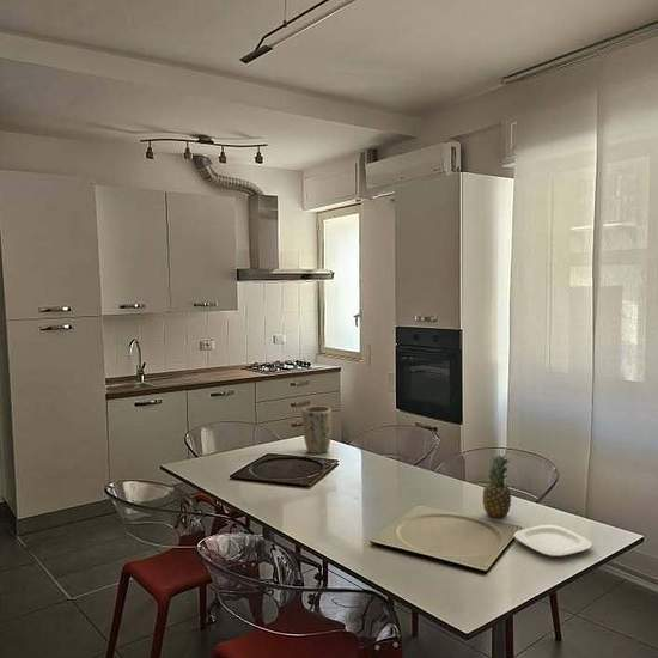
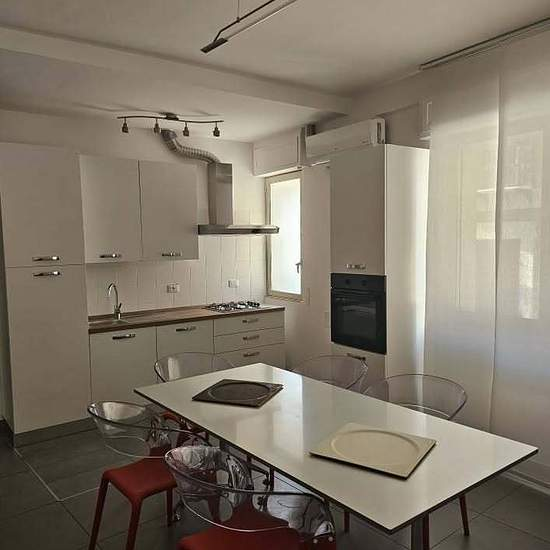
- plant pot (317, 429)
- fruit (496, 485)
- plate (552, 541)
